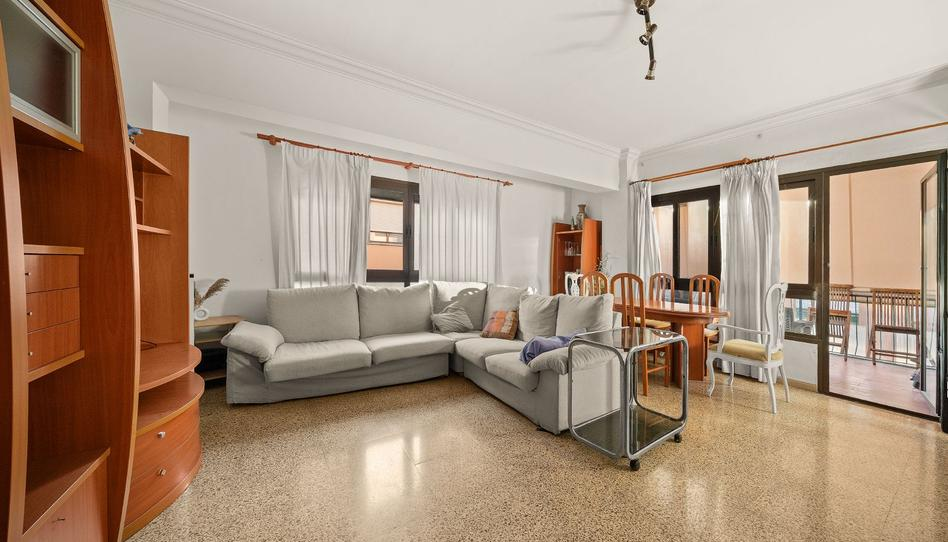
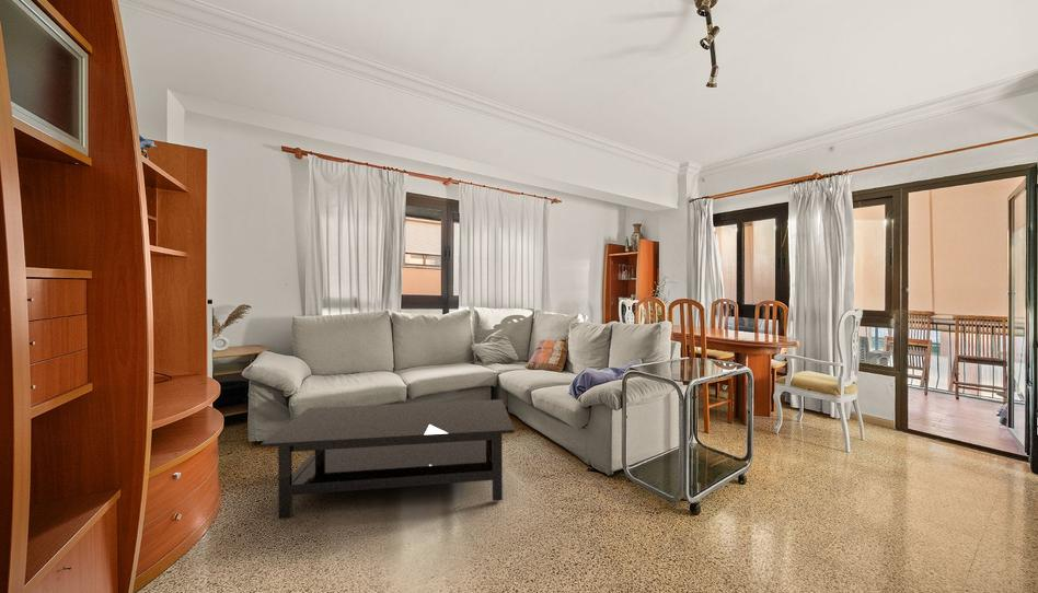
+ coffee table (402, 451)
